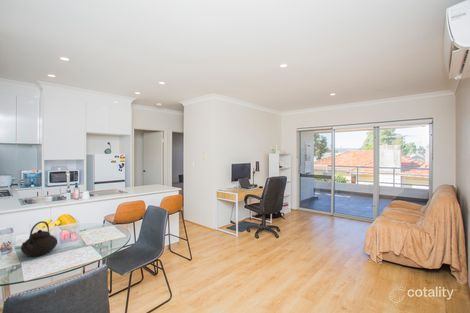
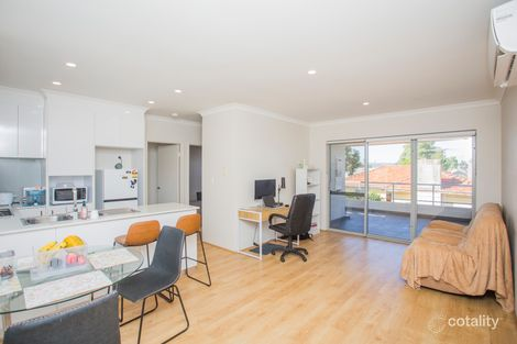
- teapot (37, 238)
